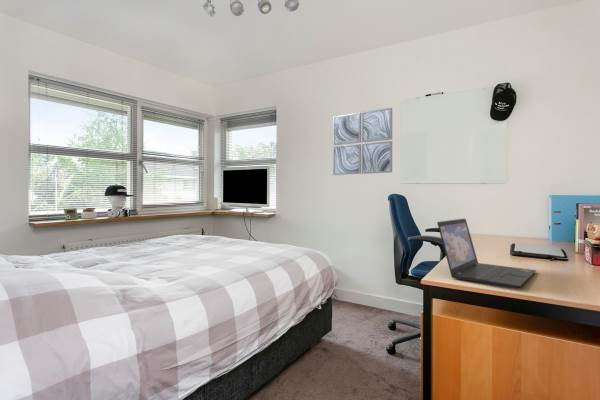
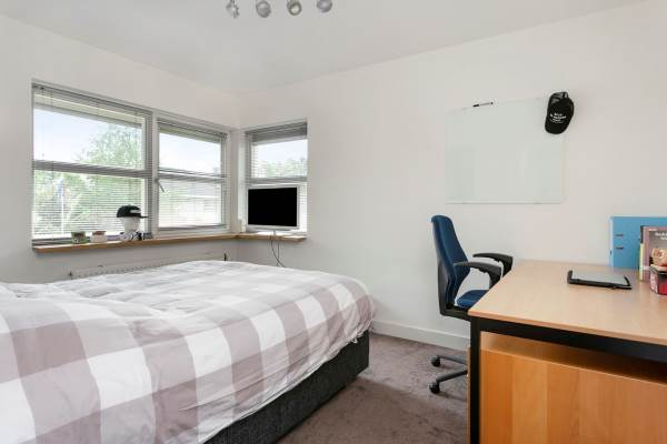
- wall art (360, 142)
- laptop (474, 250)
